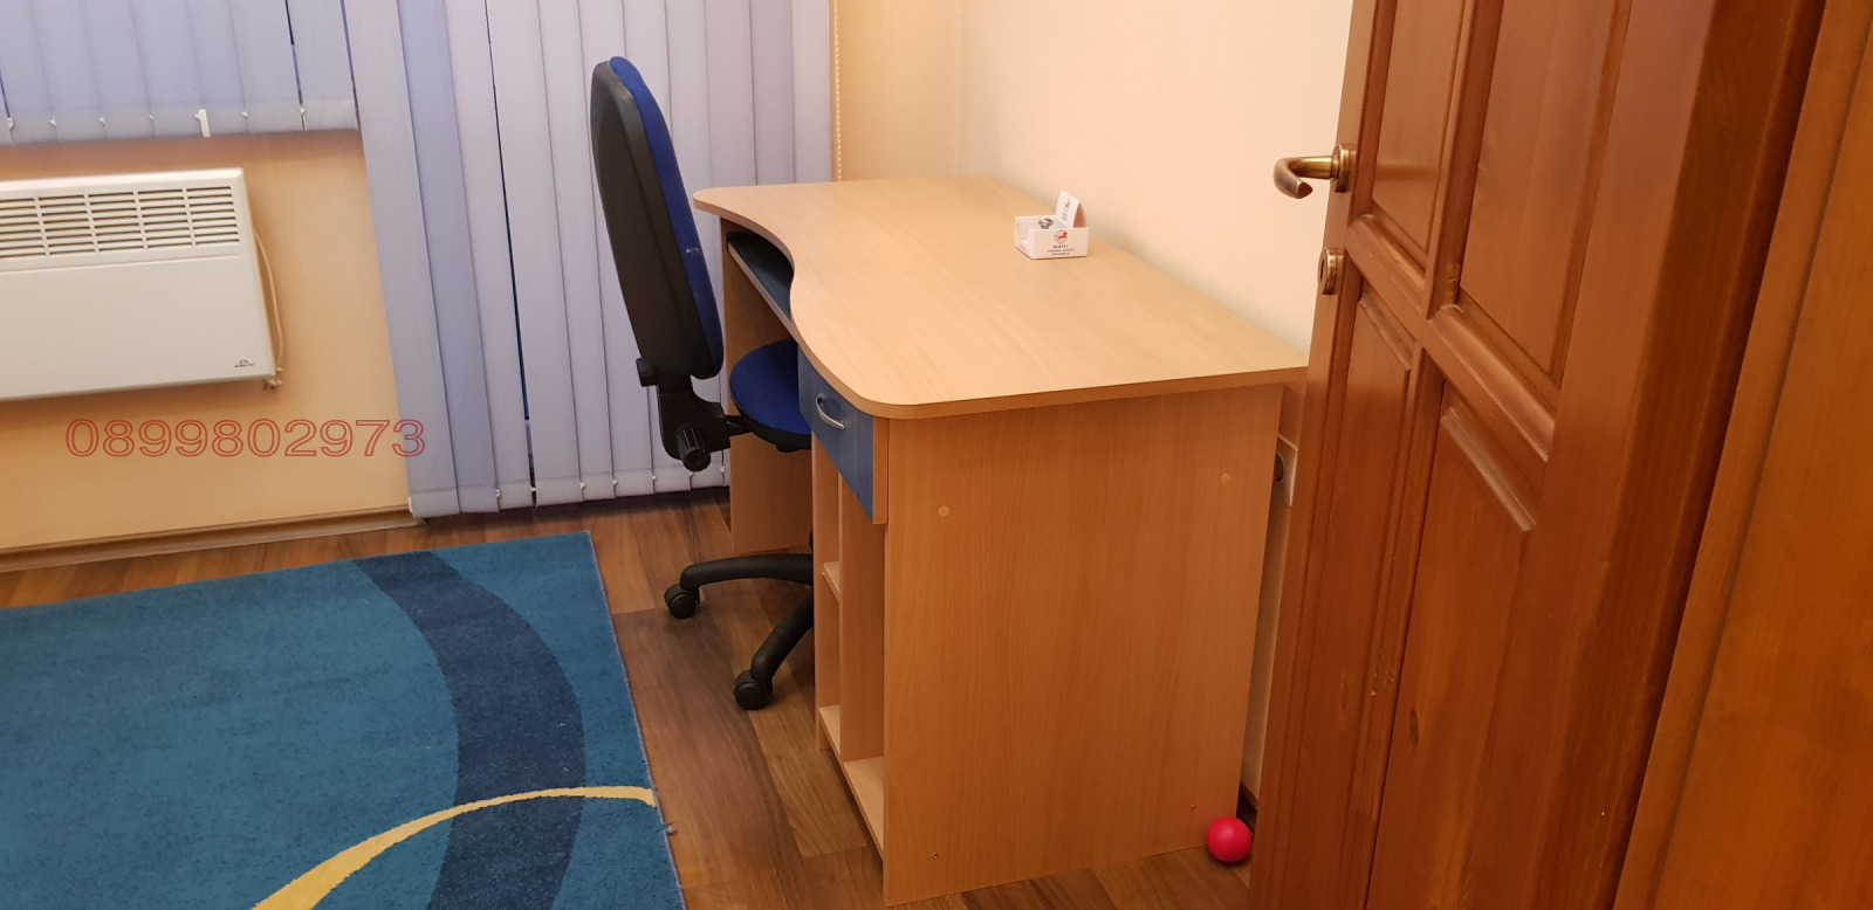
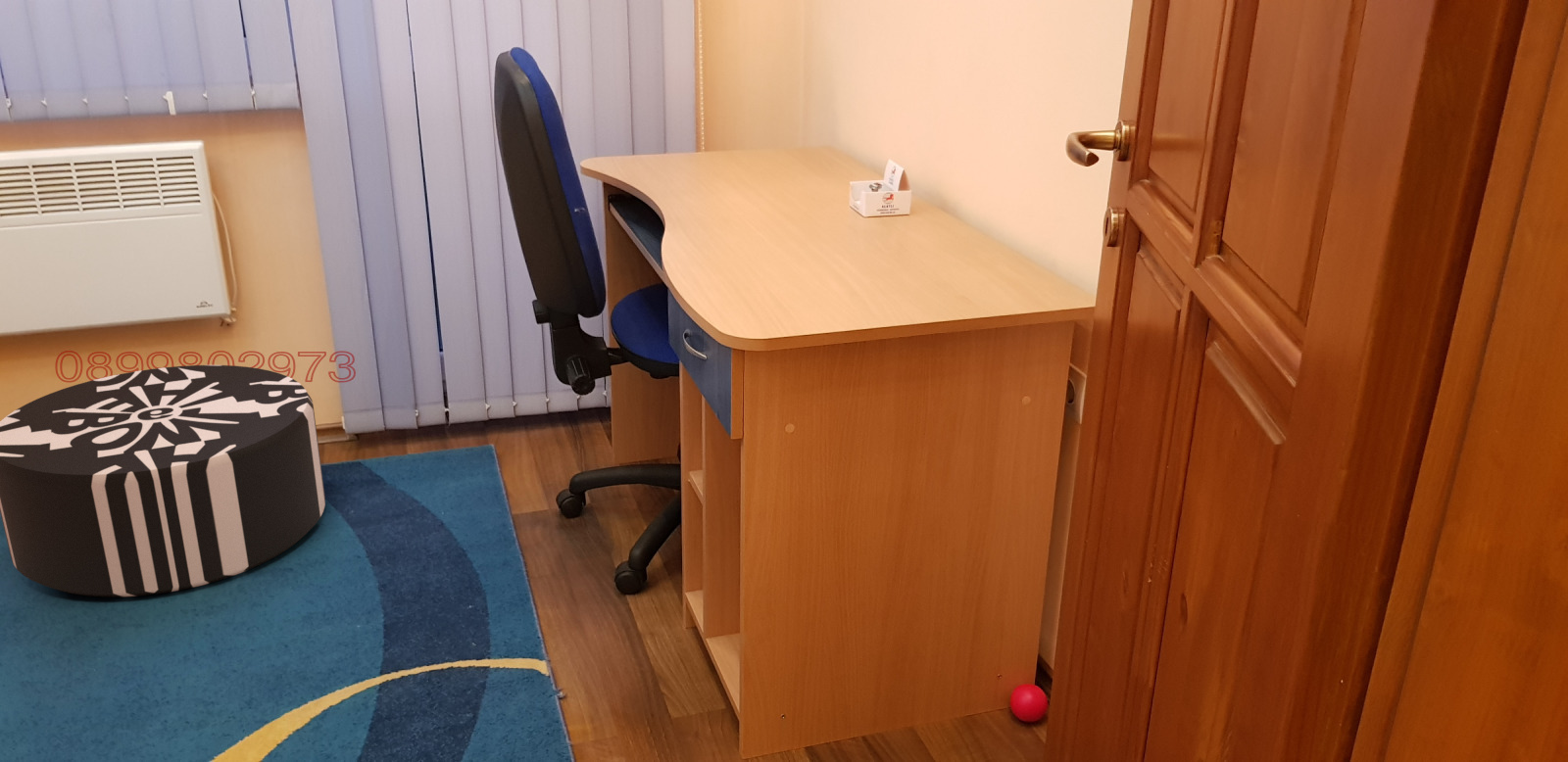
+ pouf (167, 471)
